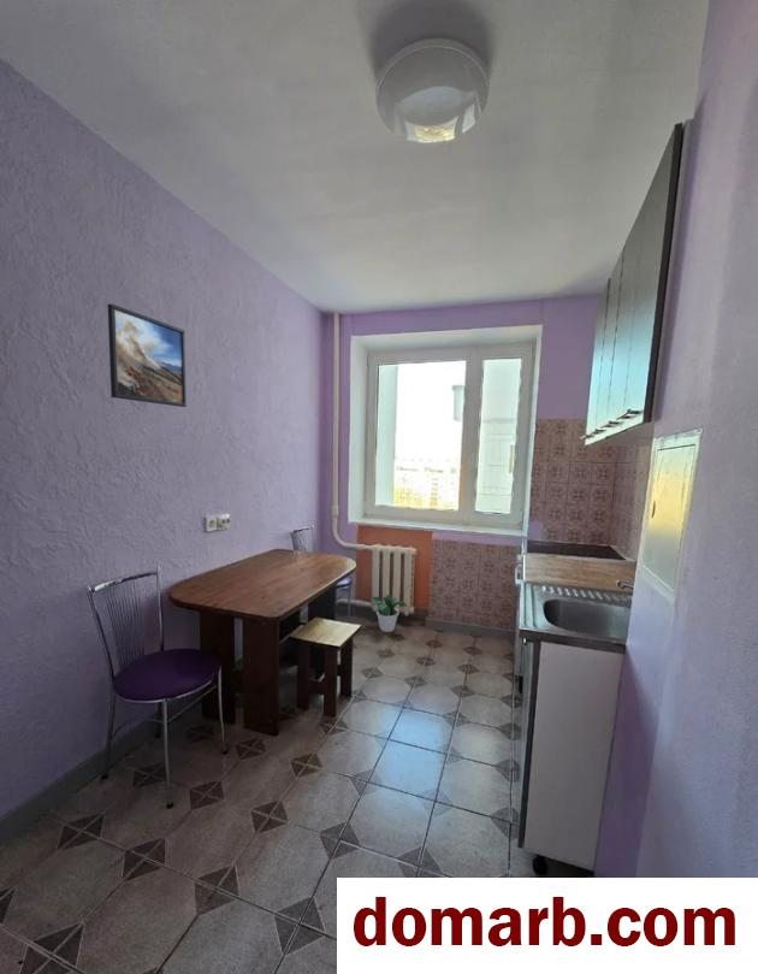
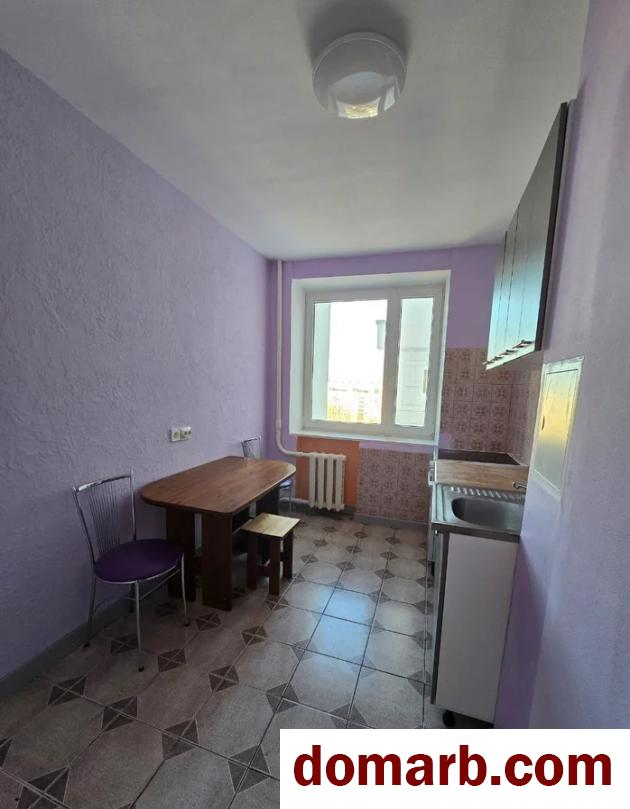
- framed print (150, 360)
- potted plant (387, 614)
